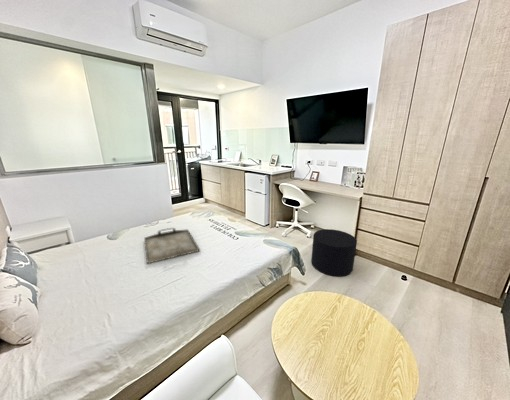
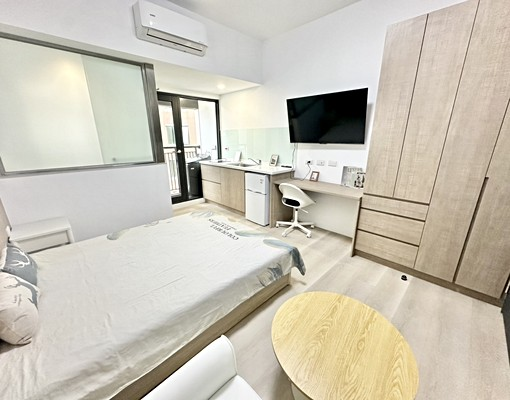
- stool (333, 251)
- serving tray (170, 241)
